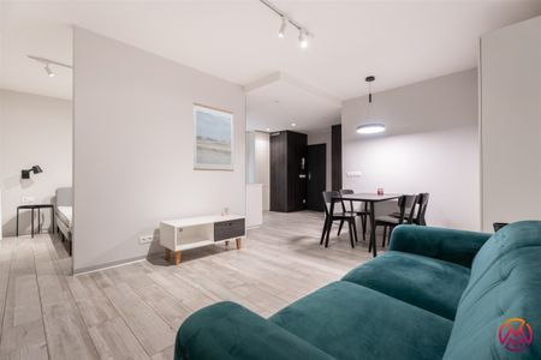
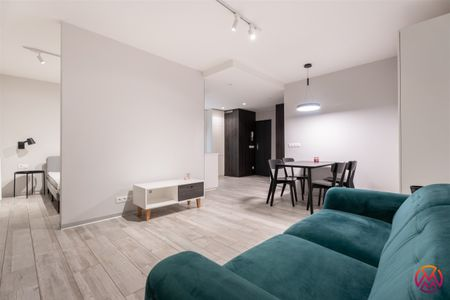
- wall art (214, 139)
